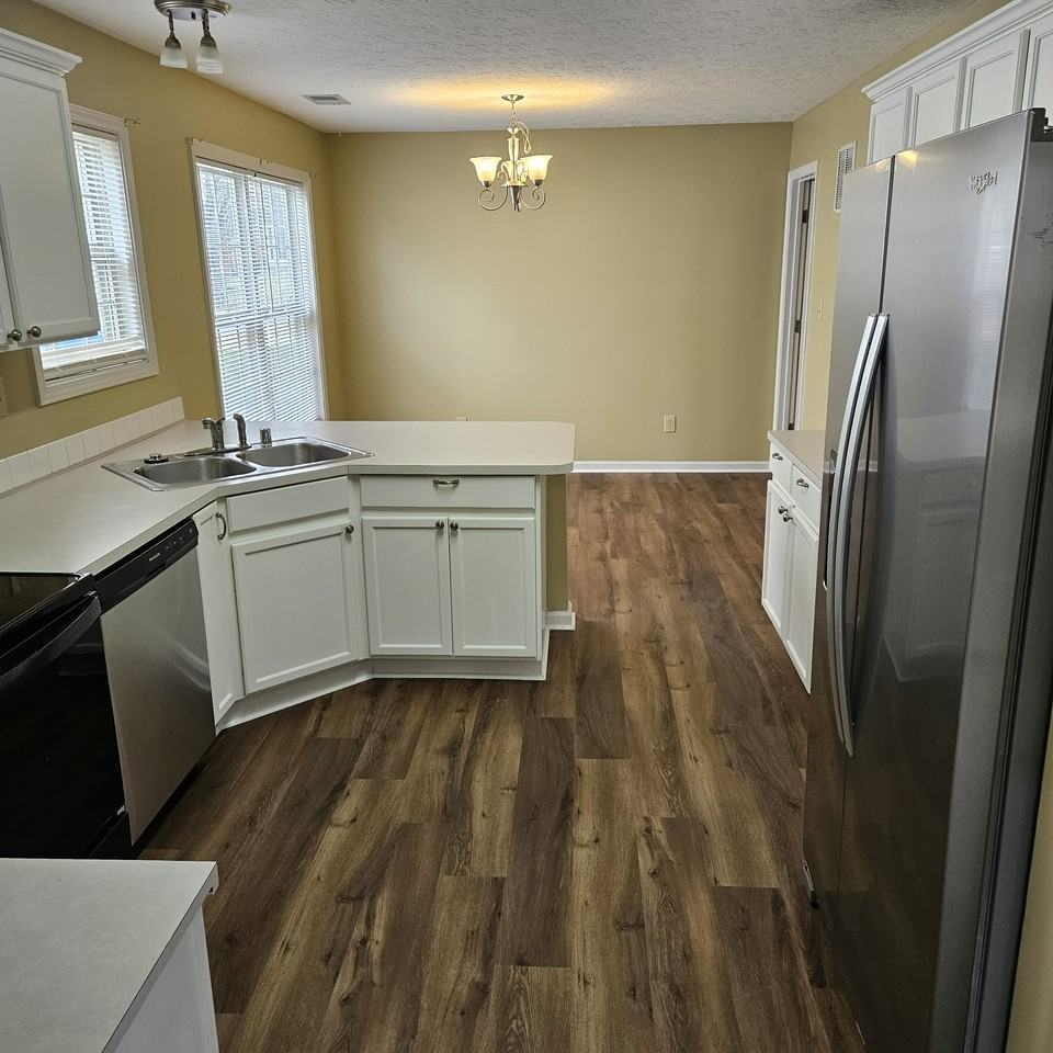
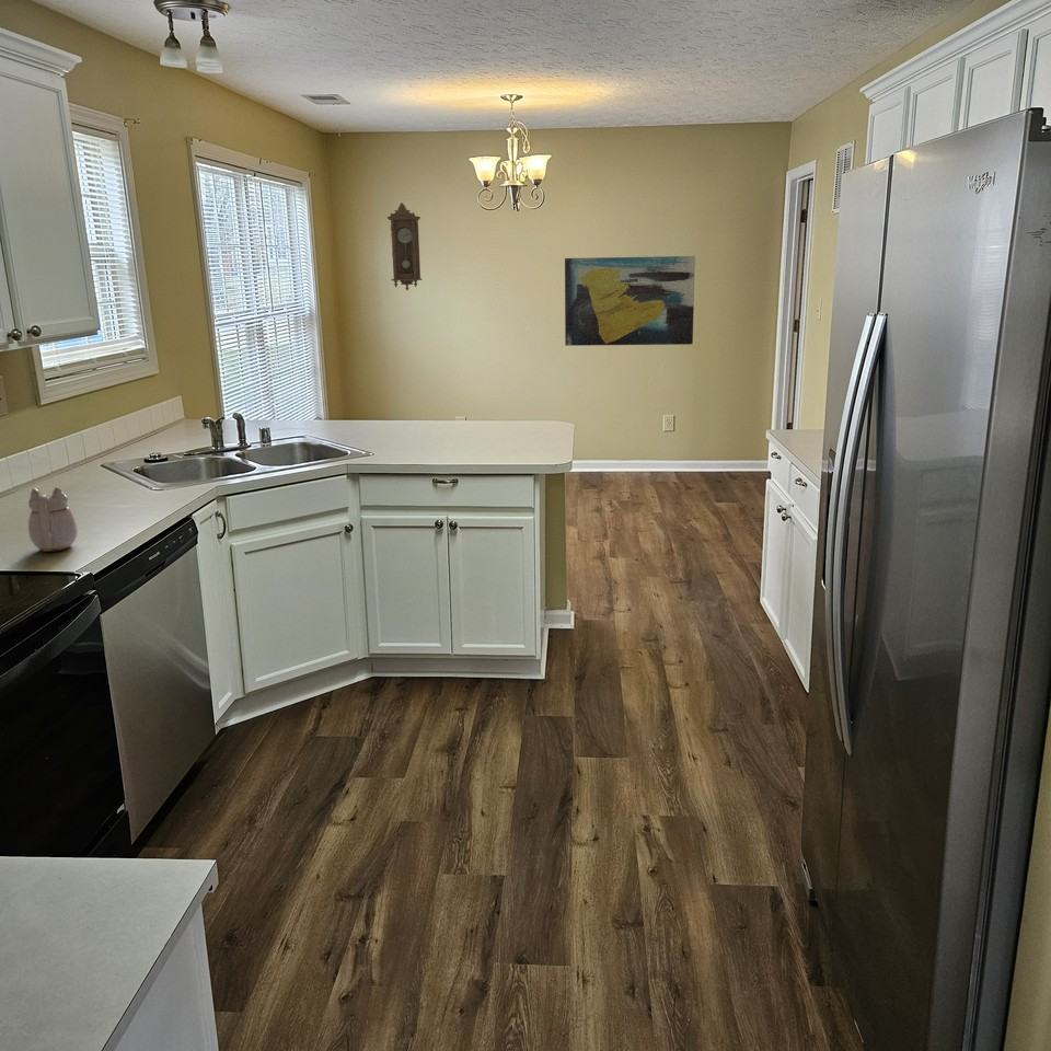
+ teapot (50, 518)
+ pendulum clock (405, 247)
+ wall art (628, 301)
